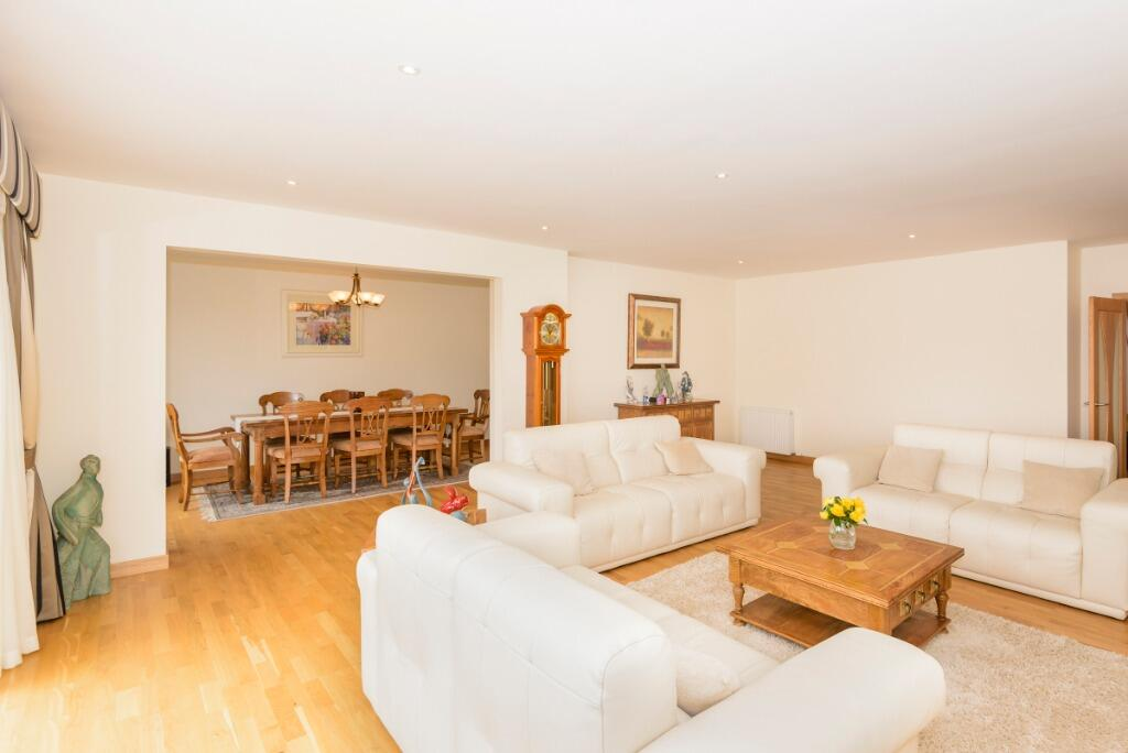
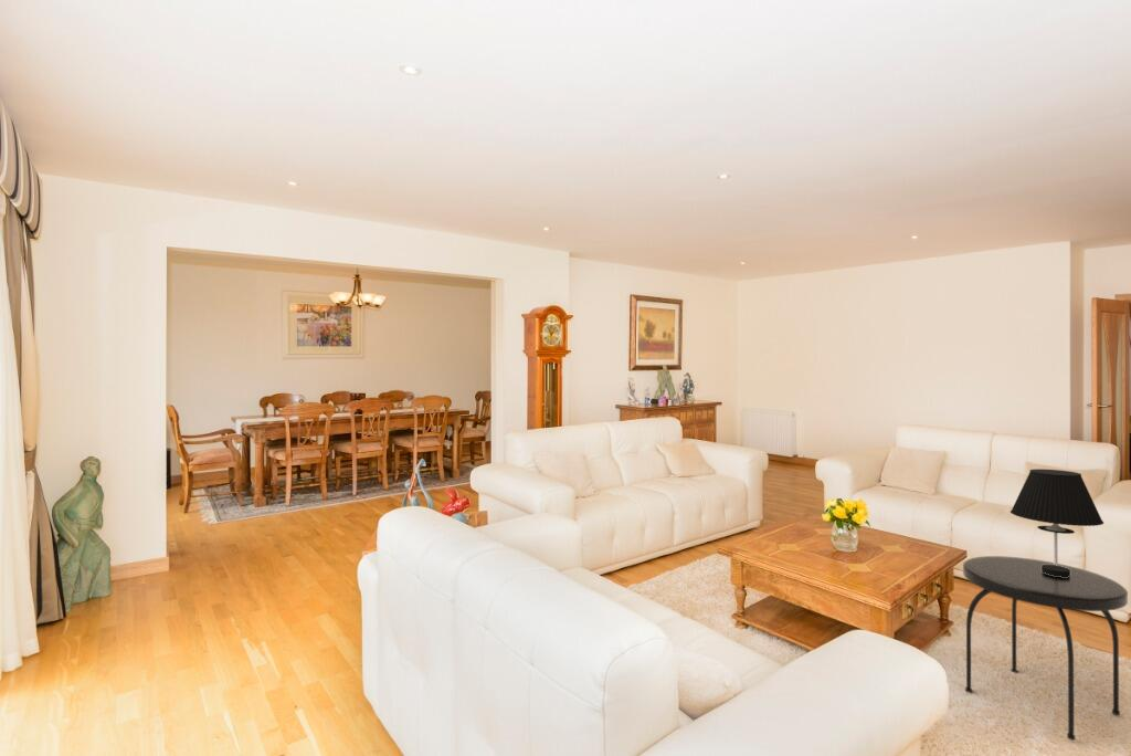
+ side table (1015, 638)
+ table lamp (1055, 522)
